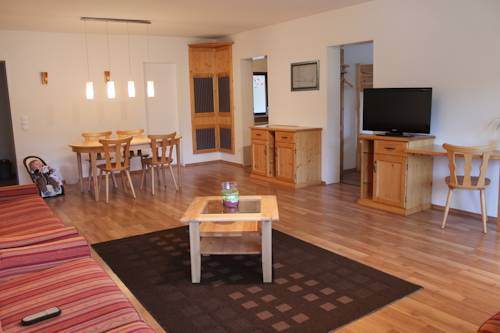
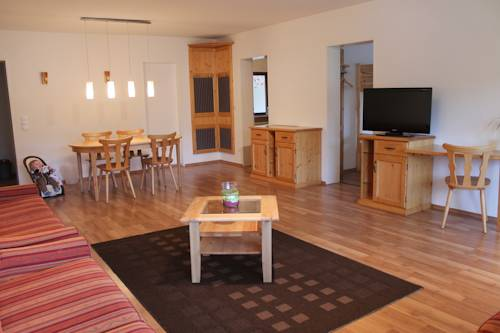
- remote control (41, 315)
- wall art (304, 76)
